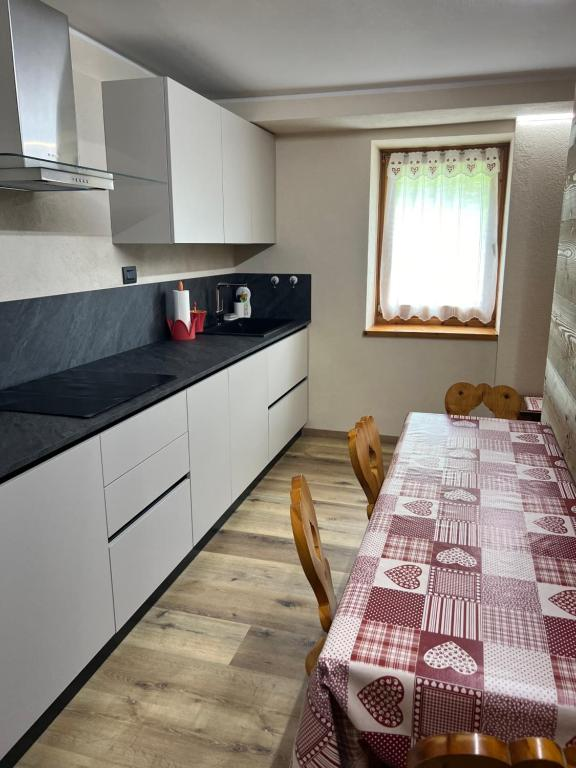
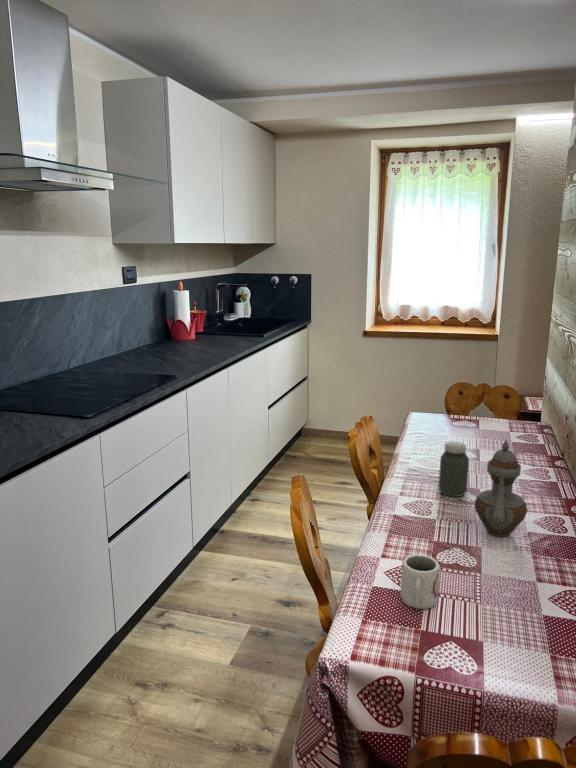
+ cup (419, 584)
+ teapot (502, 486)
+ jar (454, 468)
